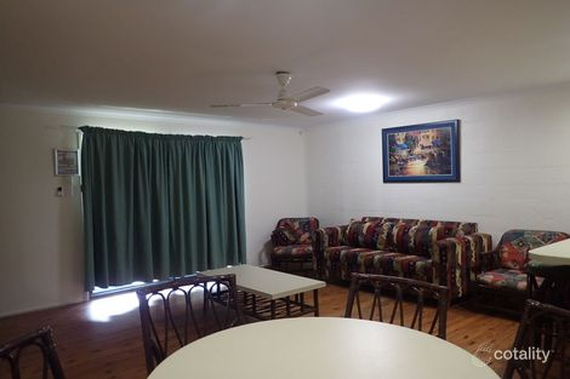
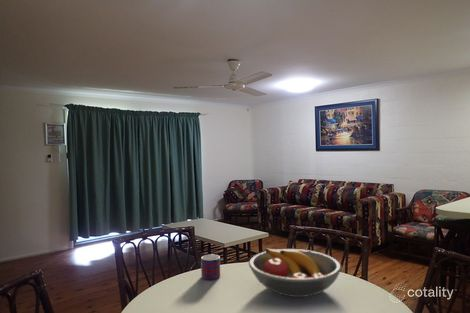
+ fruit bowl (294, 271)
+ mug (211, 265)
